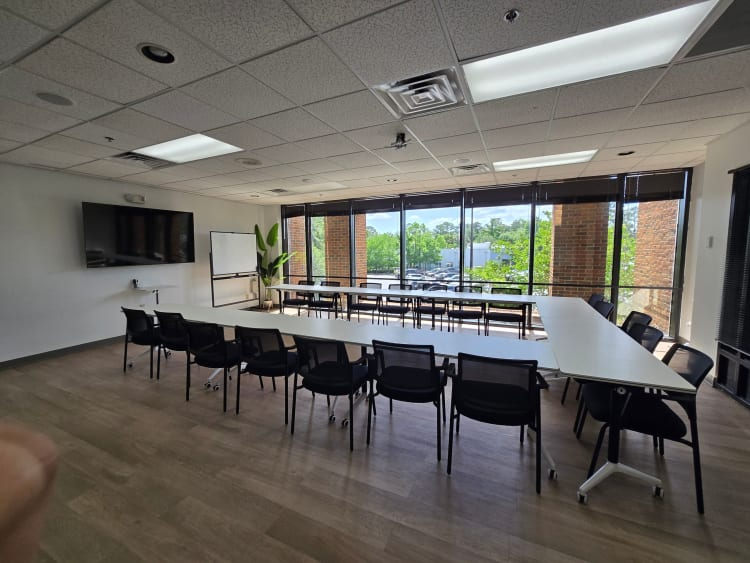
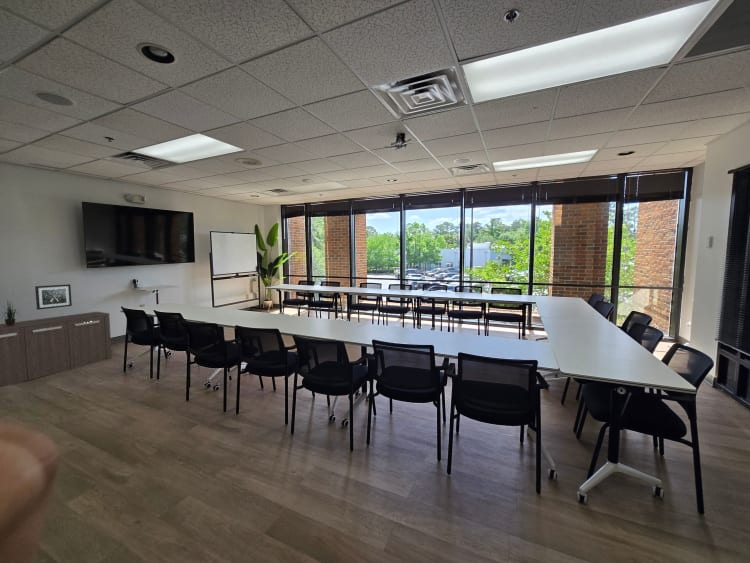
+ storage cabinet (46, 346)
+ wall art (54, 296)
+ potted plant (10, 310)
